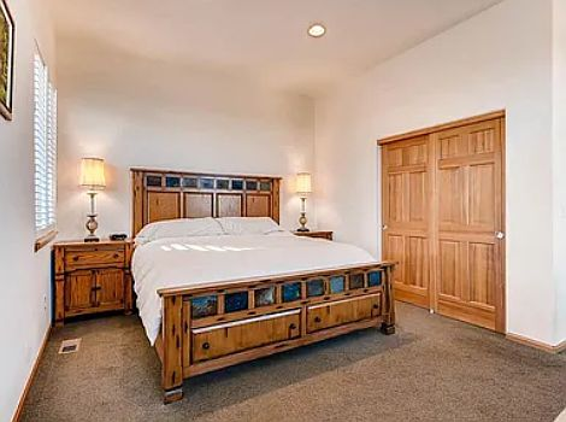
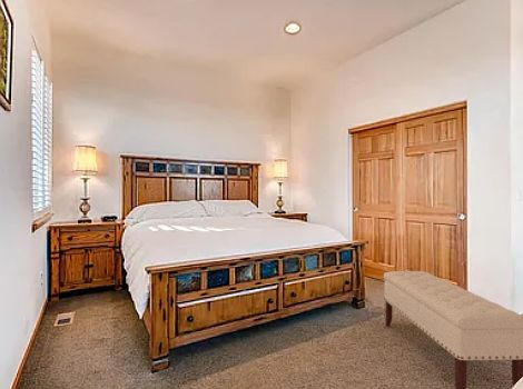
+ bench (440, 320)
